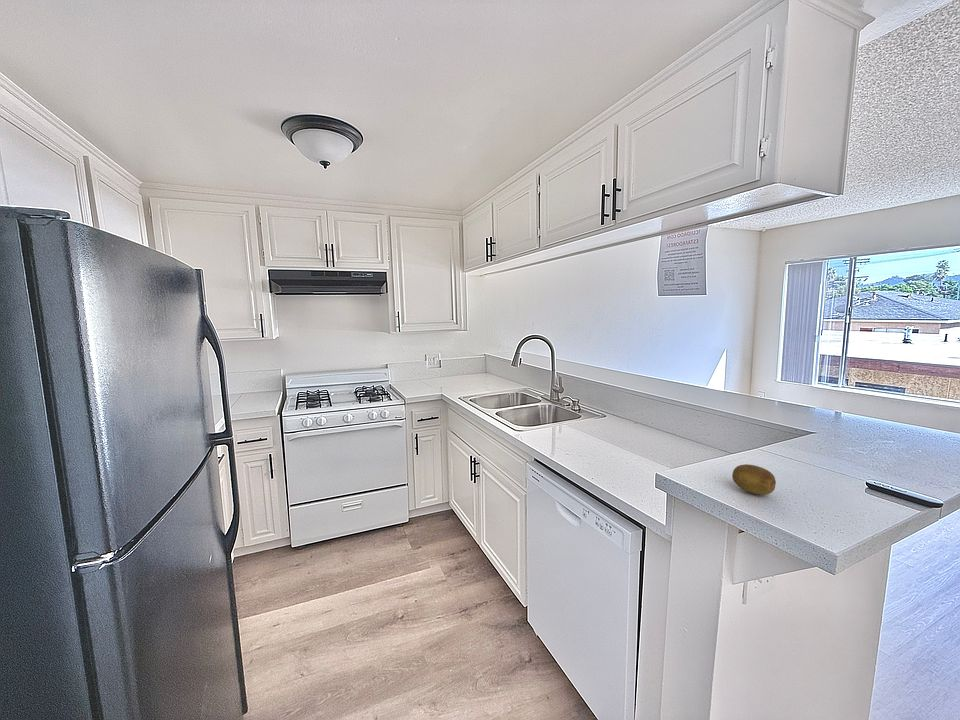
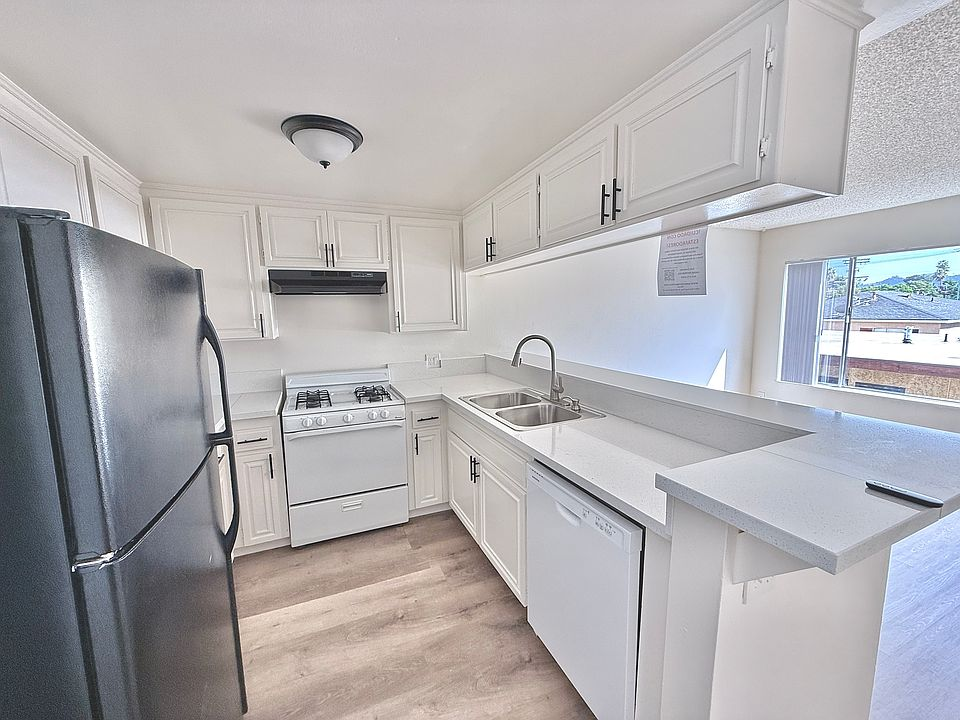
- fruit (753, 479)
